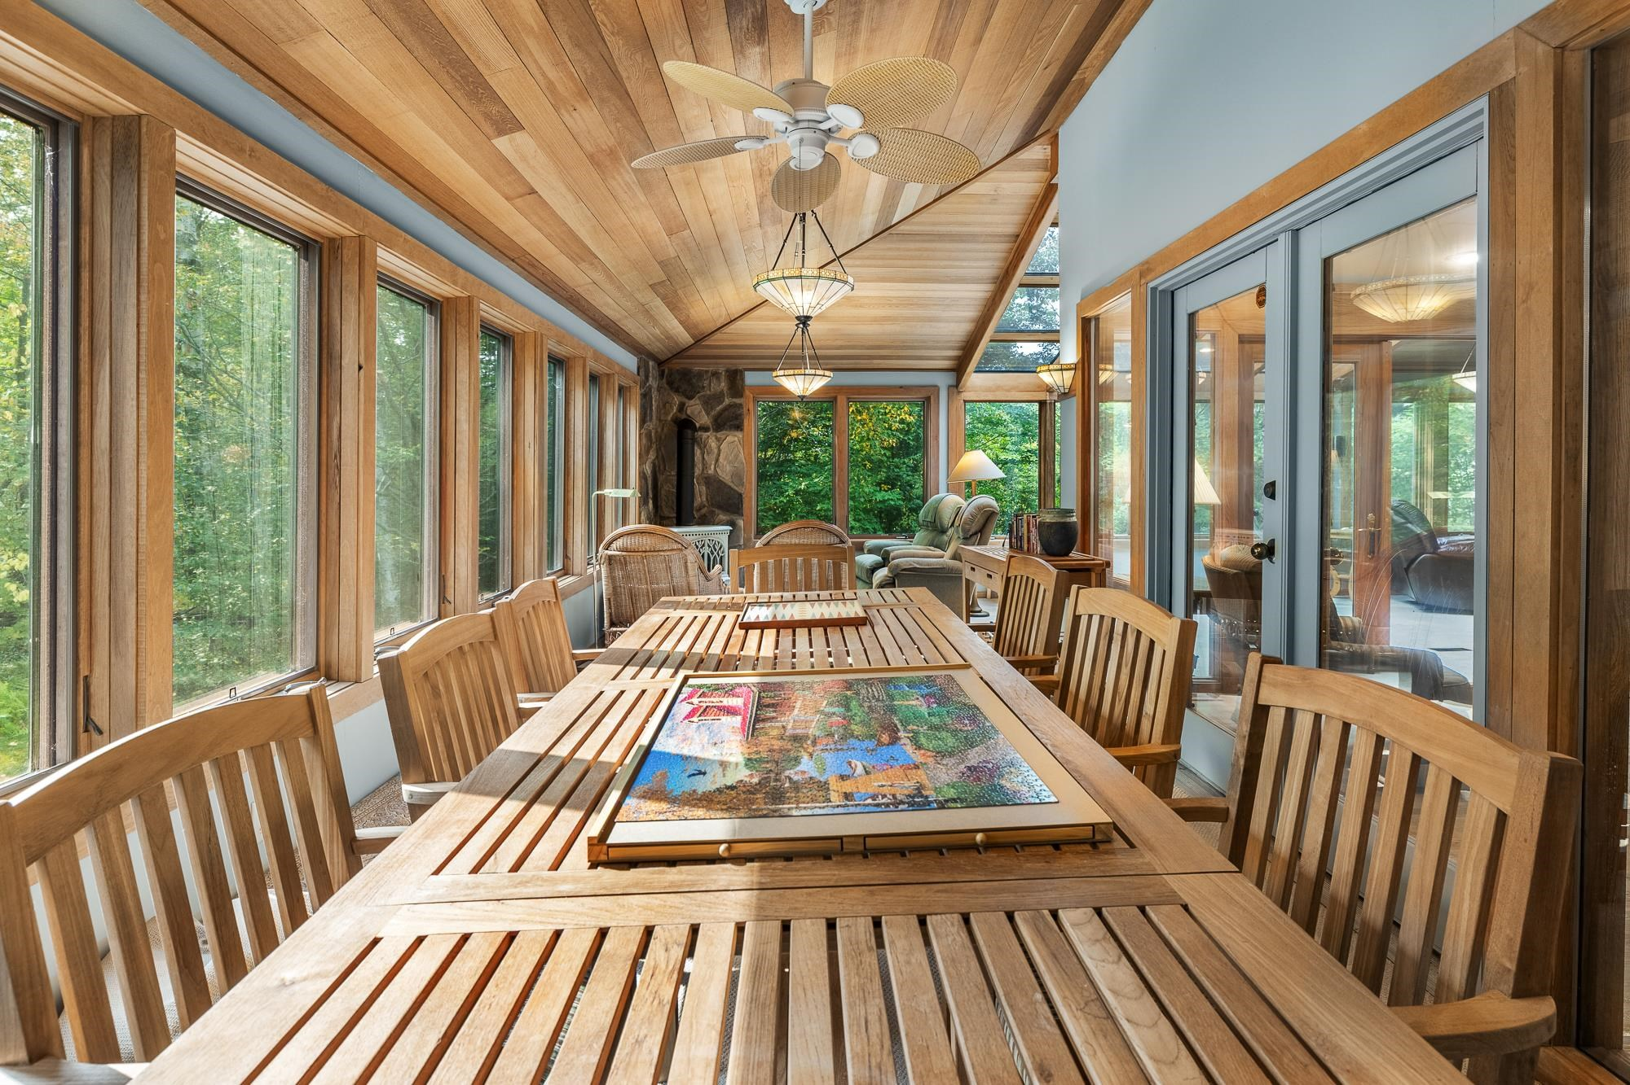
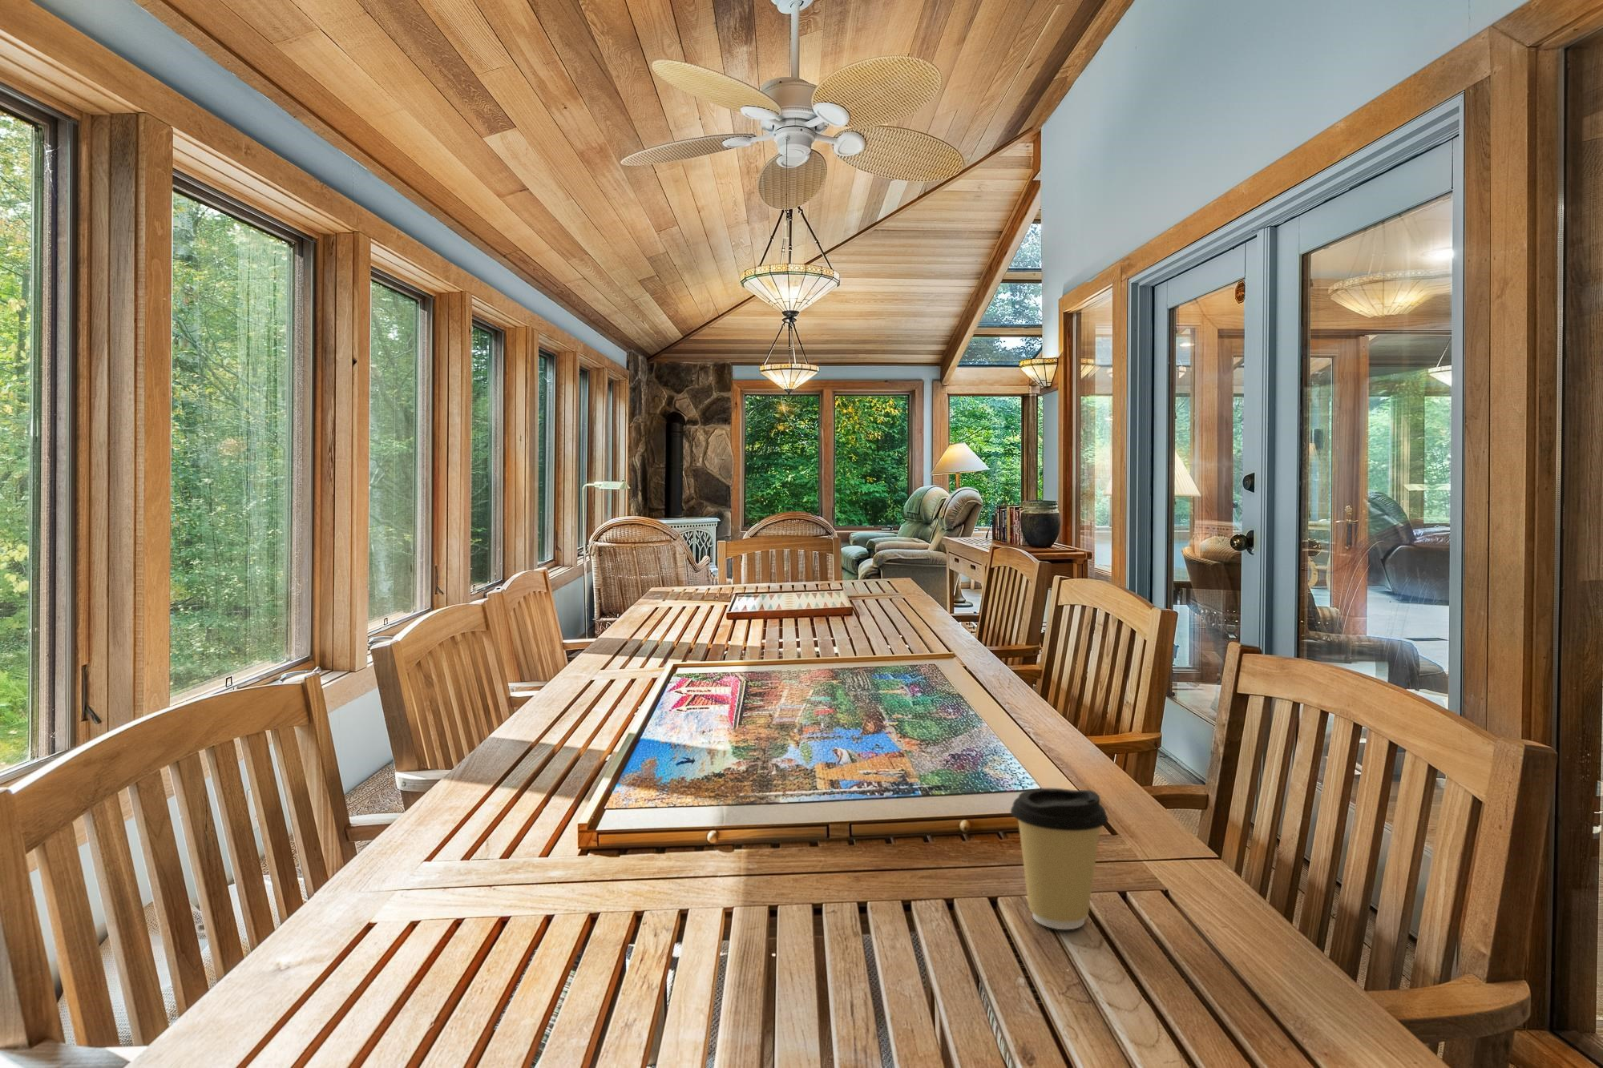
+ coffee cup (1058, 856)
